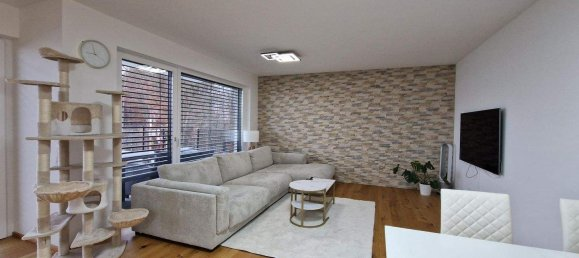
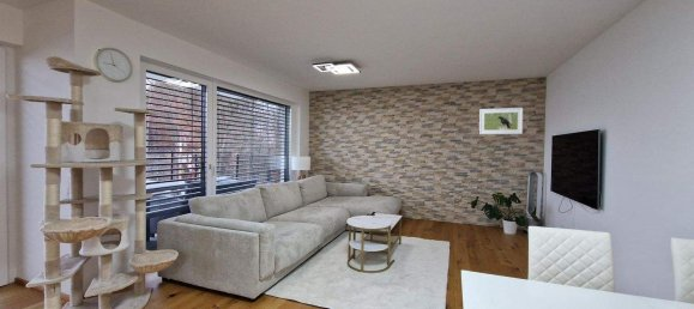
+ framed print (500, 121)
